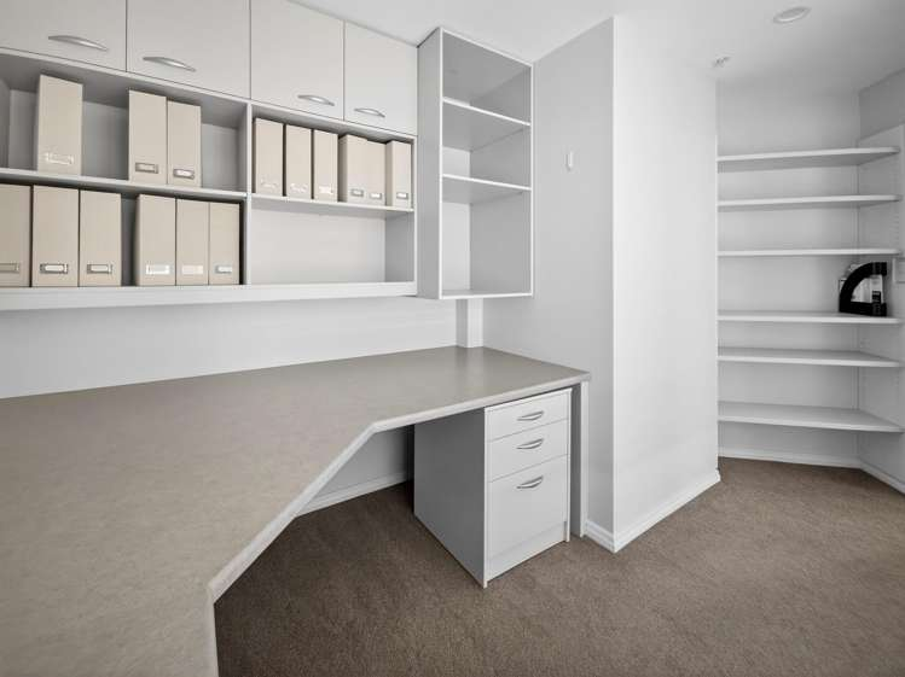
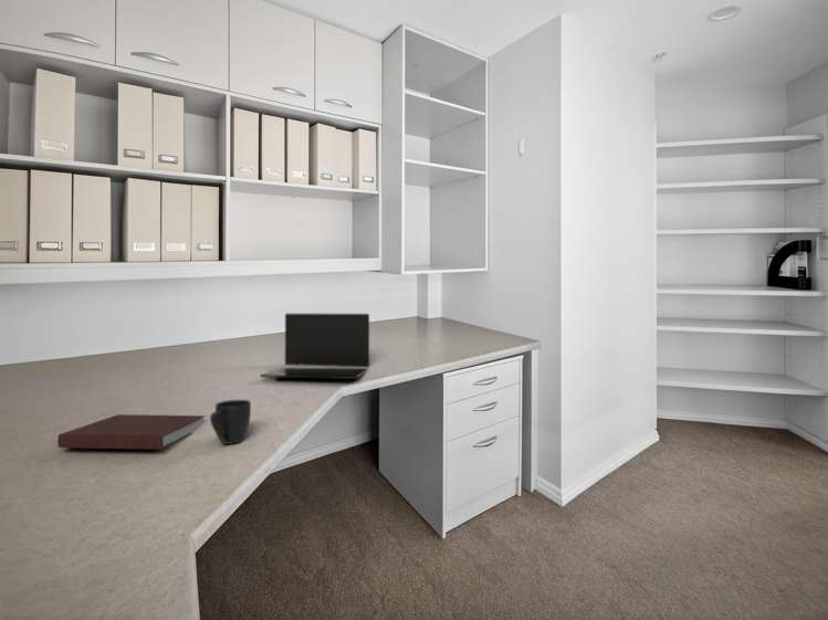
+ notebook (137, 430)
+ laptop (317, 344)
+ mug (228, 423)
